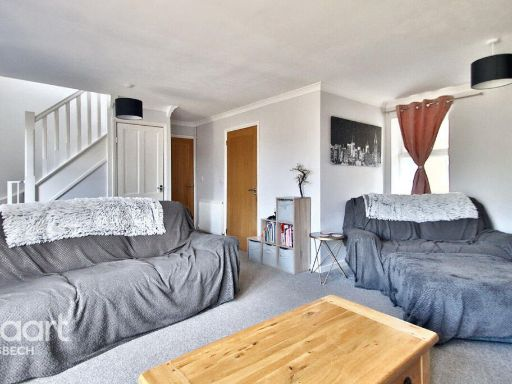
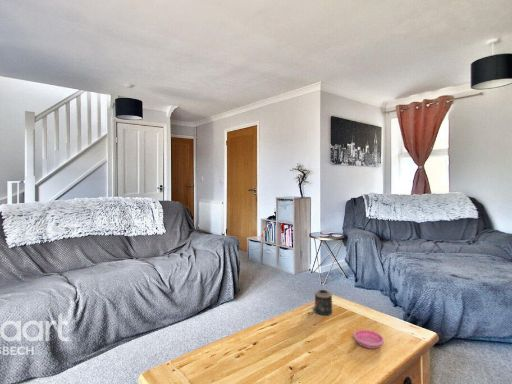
+ candle (321, 300)
+ saucer (368, 339)
